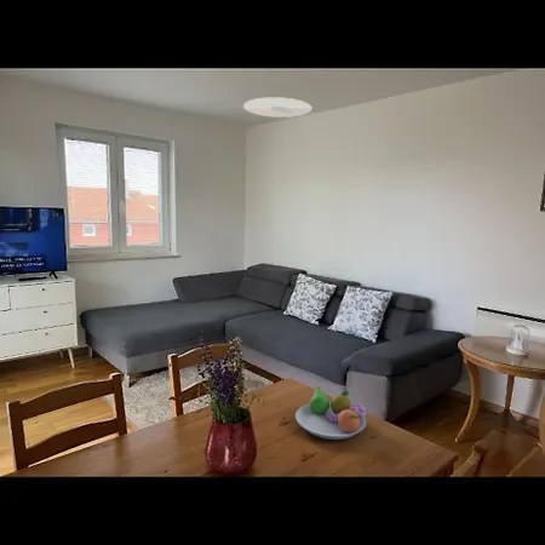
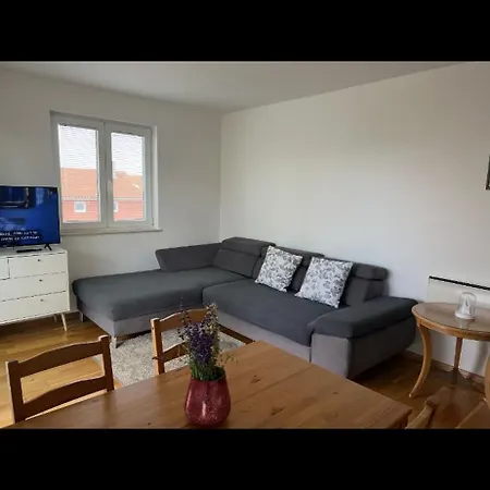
- fruit bowl (331, 409)
- ceiling light (277, 104)
